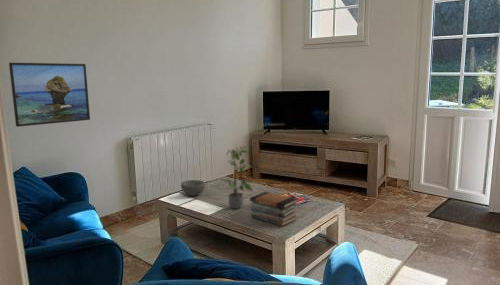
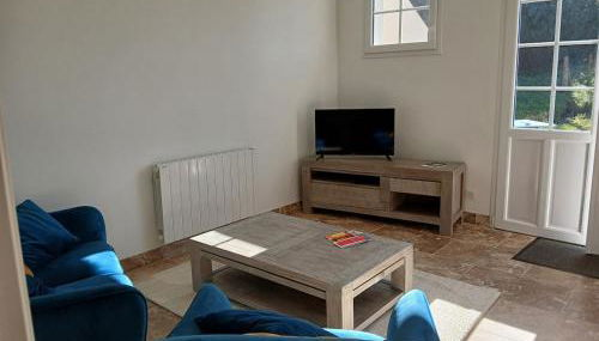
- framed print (52, 93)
- bowl (193, 188)
- potted plant (243, 176)
- book stack (273, 208)
